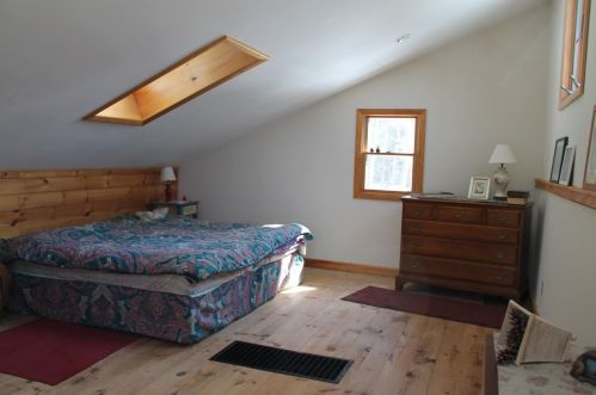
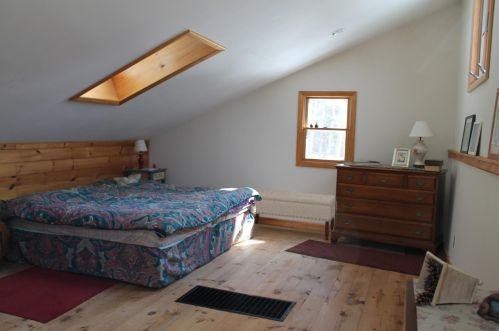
+ bench (290, 212)
